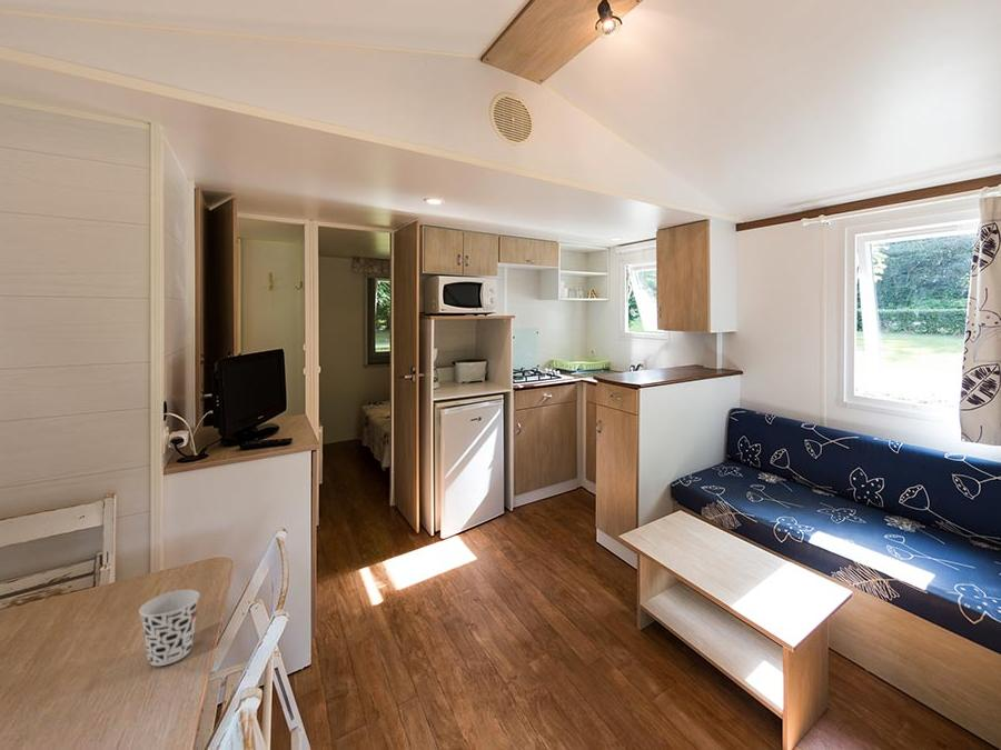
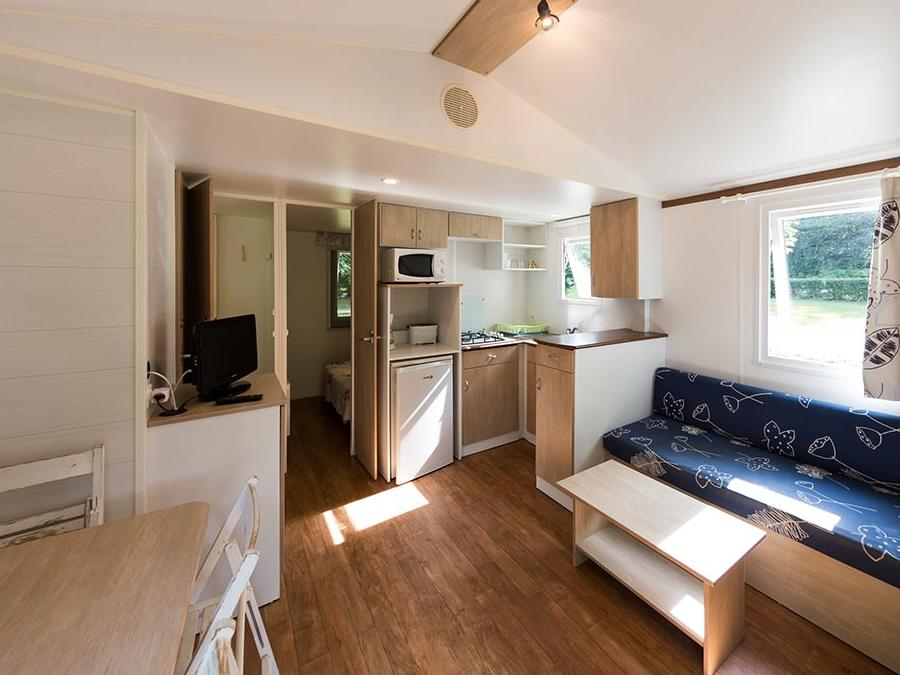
- cup (170, 628)
